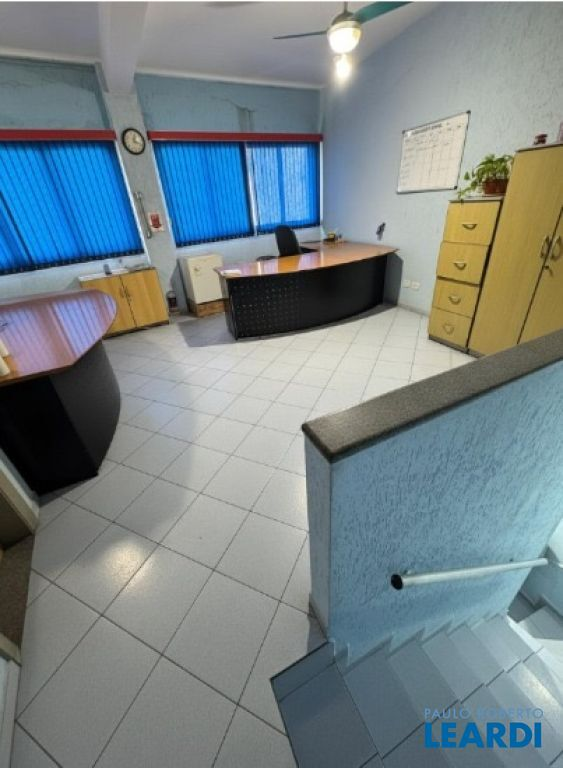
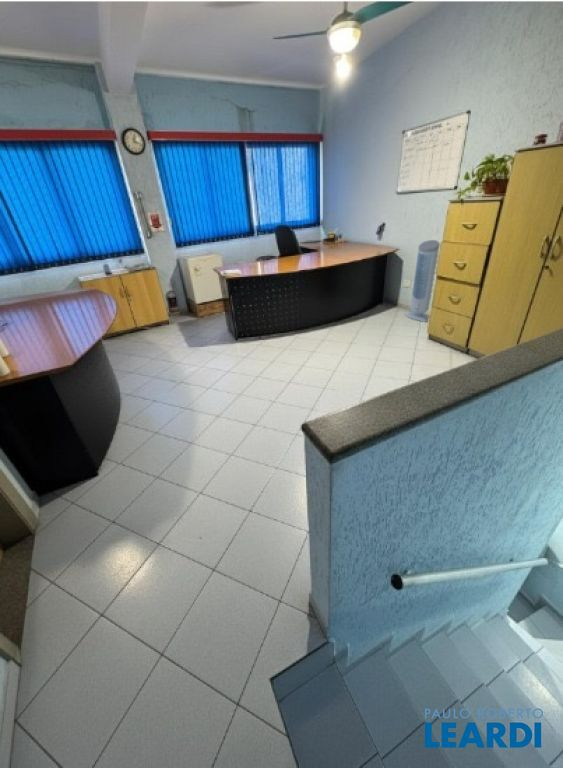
+ air purifier (423, 281)
